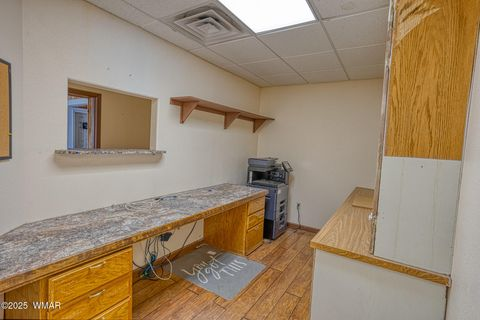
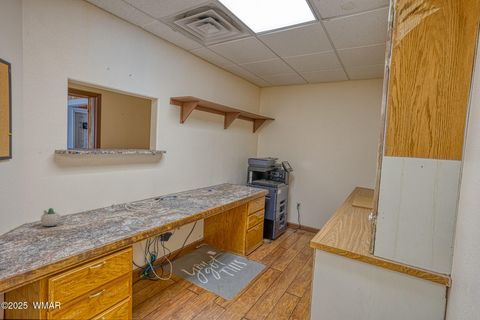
+ succulent planter (50, 216)
